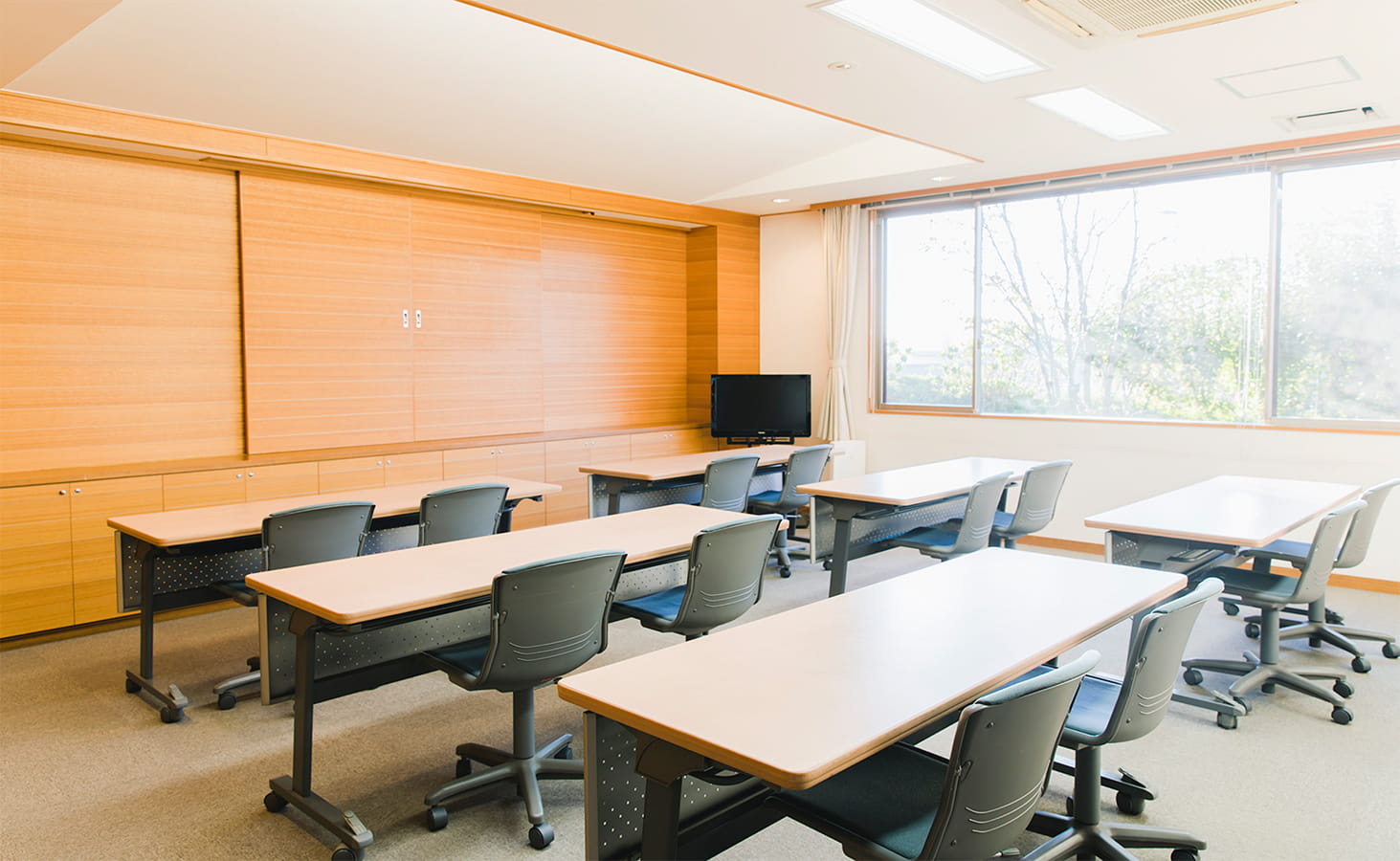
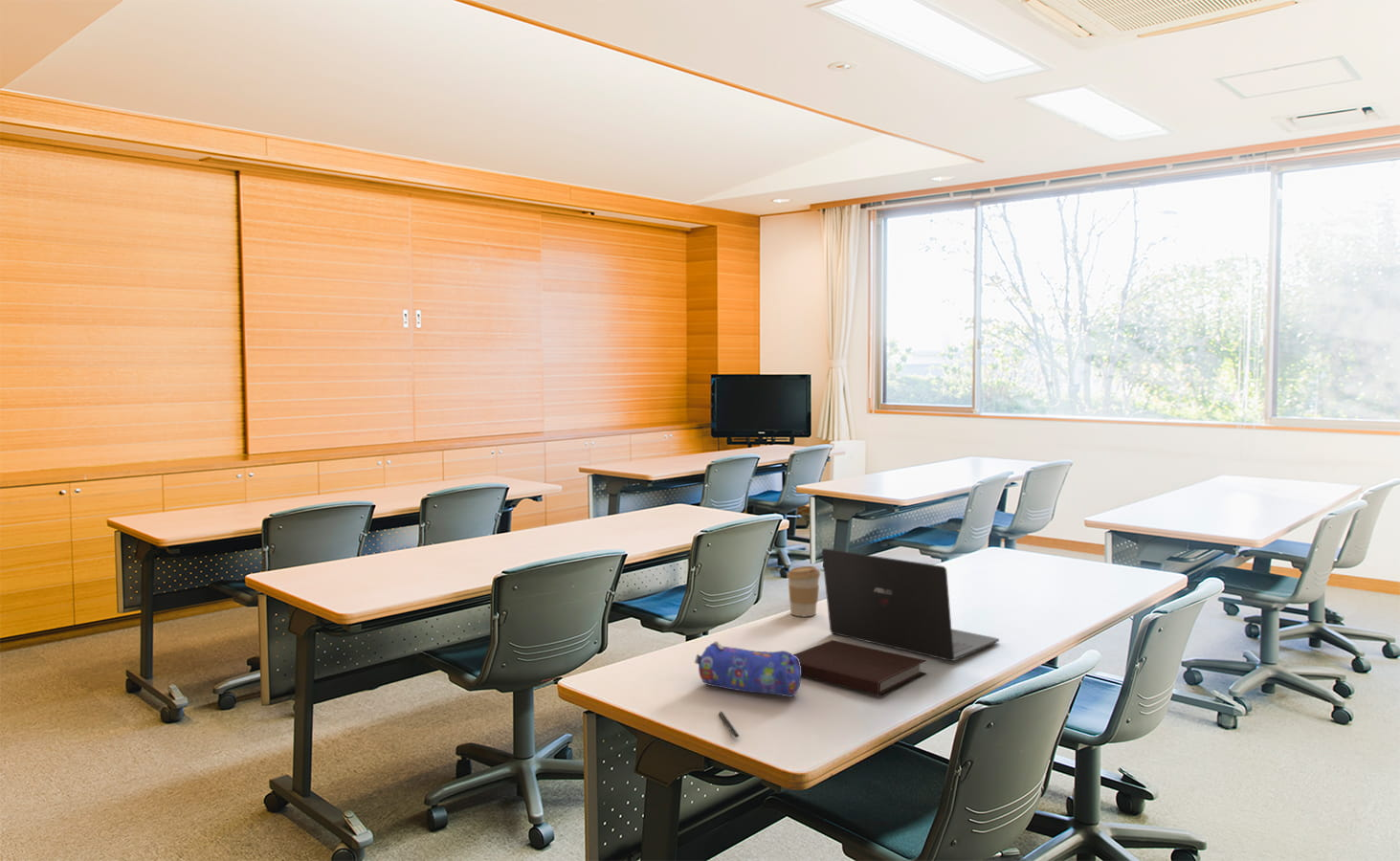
+ pencil case (748, 668)
+ coffee cup (803, 590)
+ pen (727, 723)
+ laptop (909, 594)
+ notebook (854, 666)
